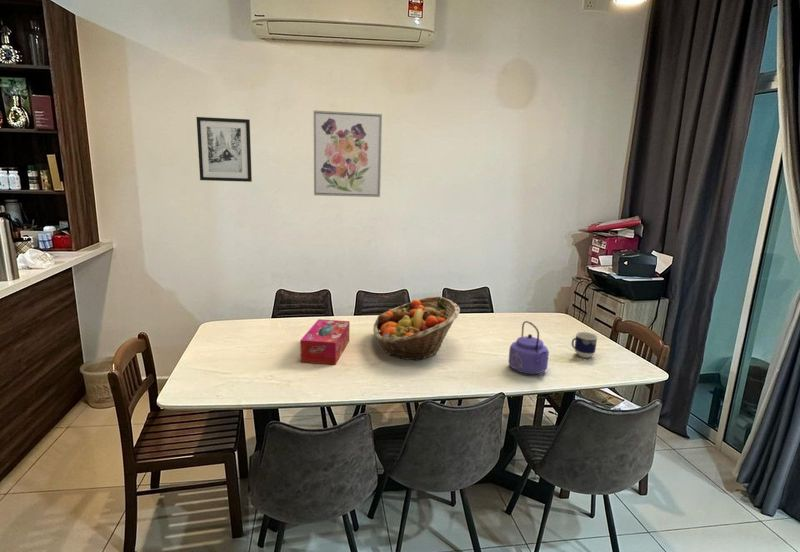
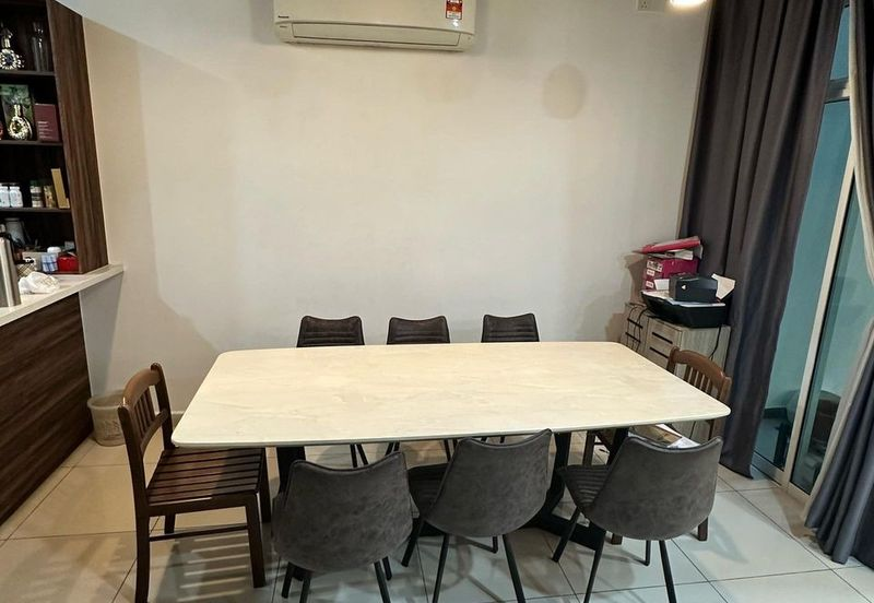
- cup (582, 345)
- wall art (347, 155)
- kettle (531, 348)
- wall art (224, 150)
- tissue box (326, 340)
- fruit basket (415, 325)
